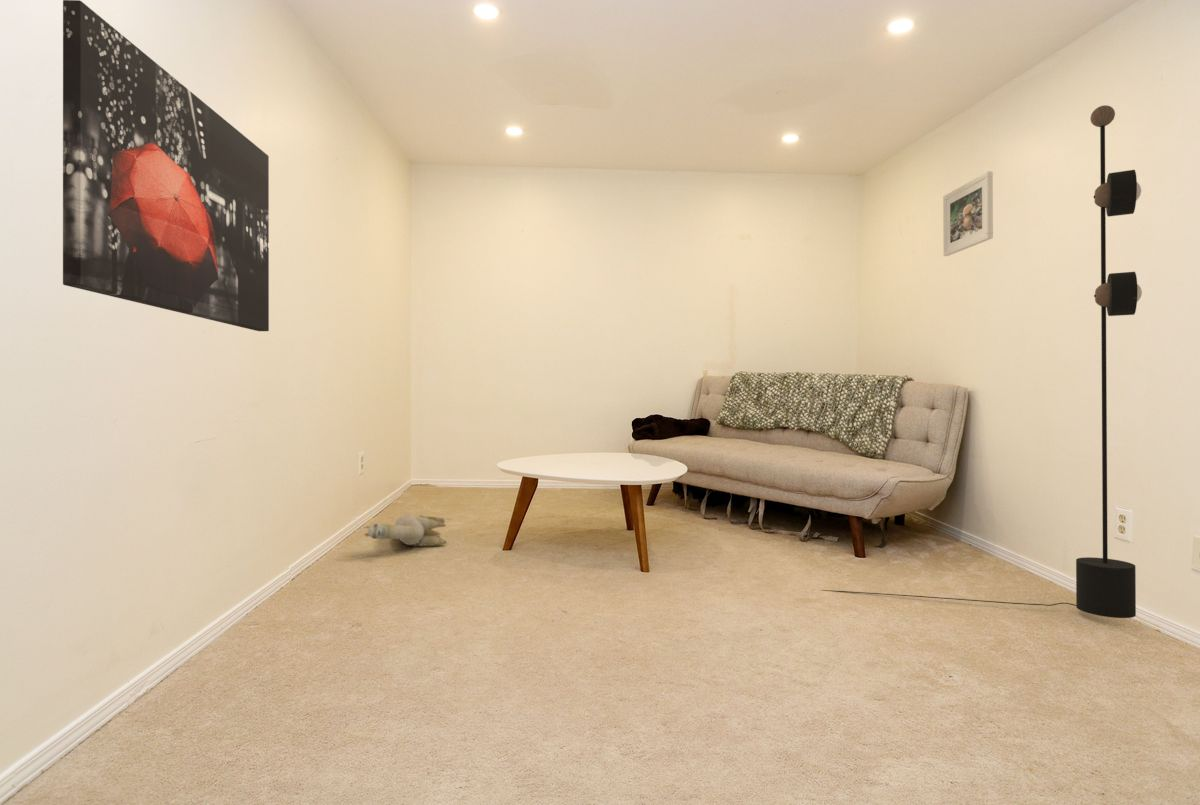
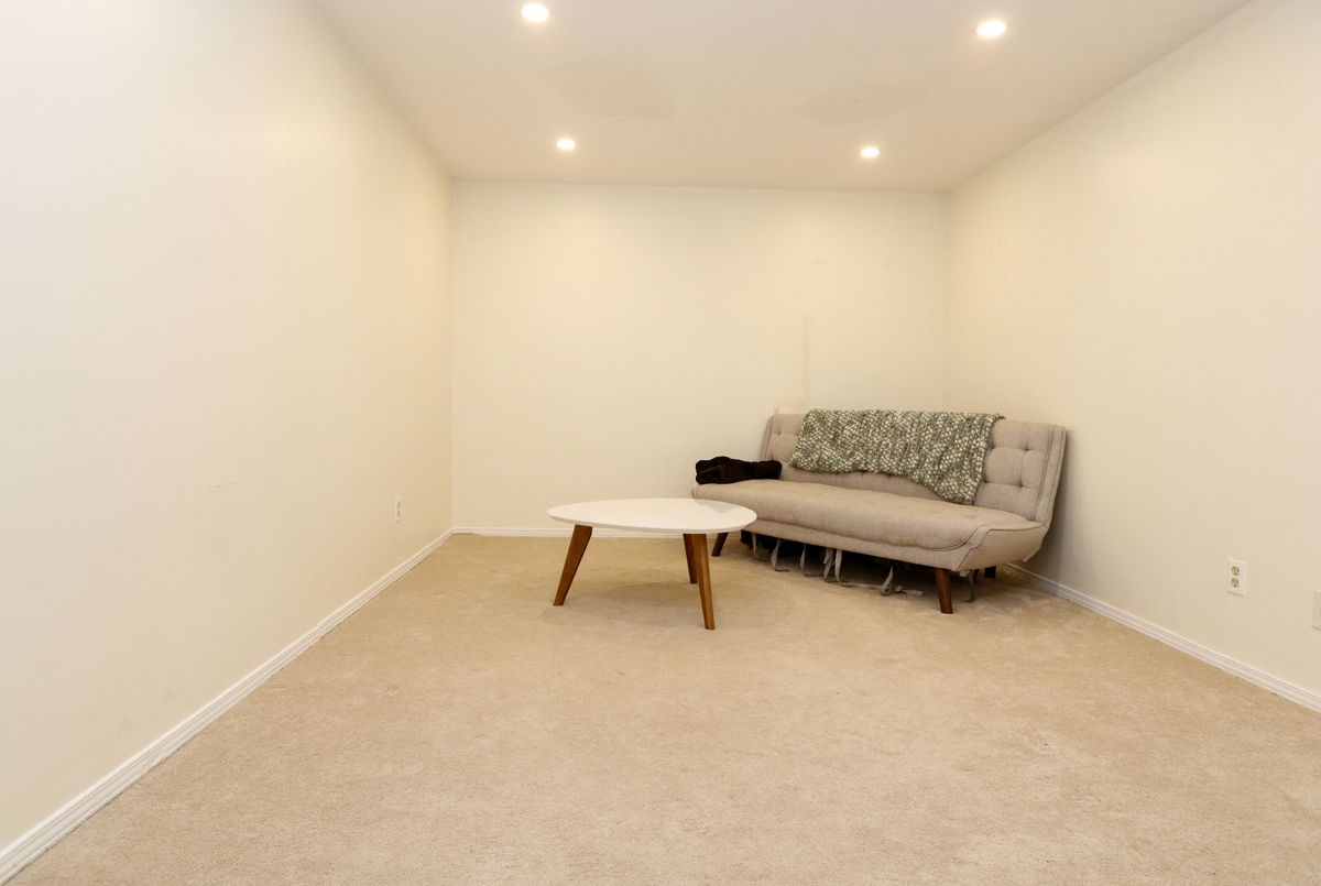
- floor lamp (1101, 341)
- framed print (966, 216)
- wall art (190, 204)
- plush toy (406, 530)
